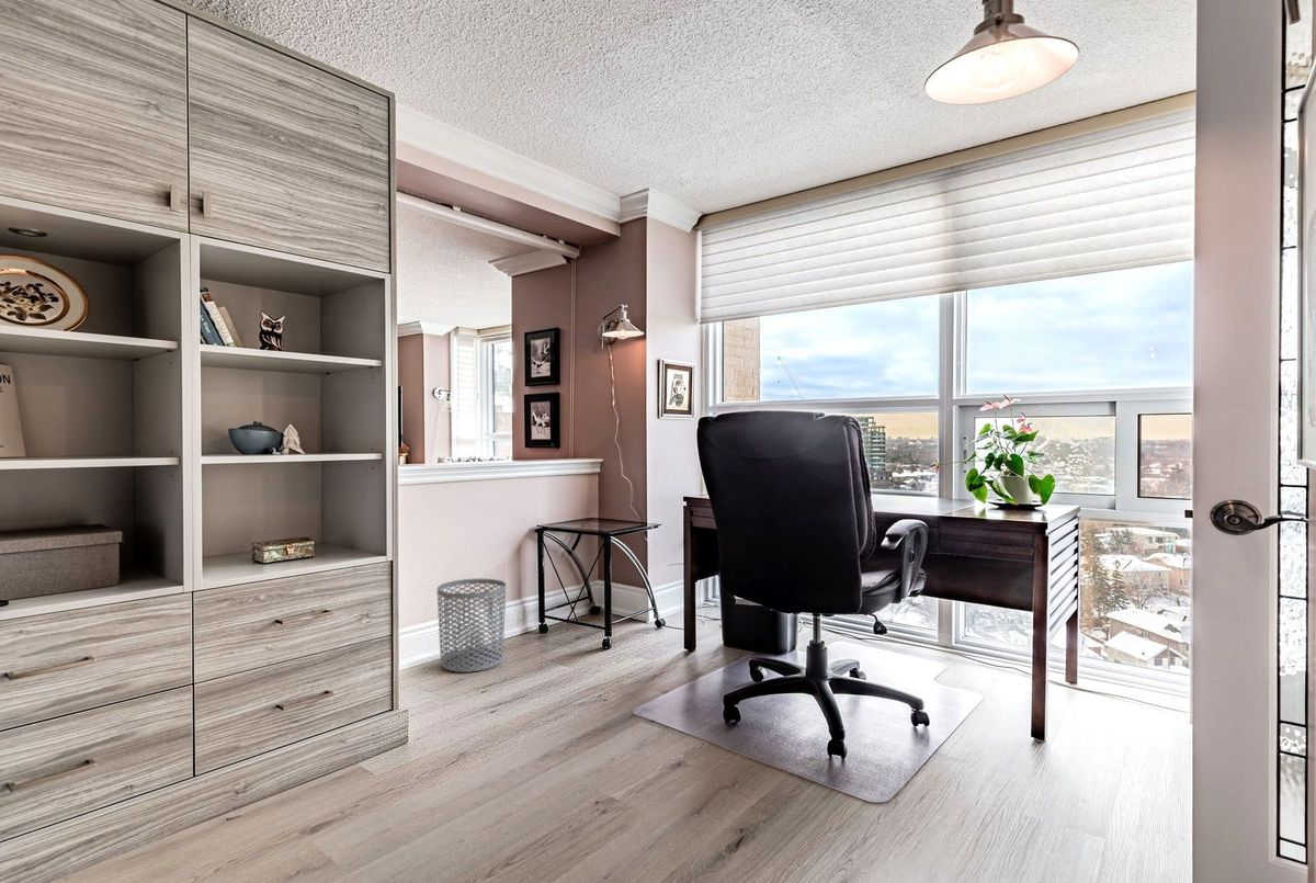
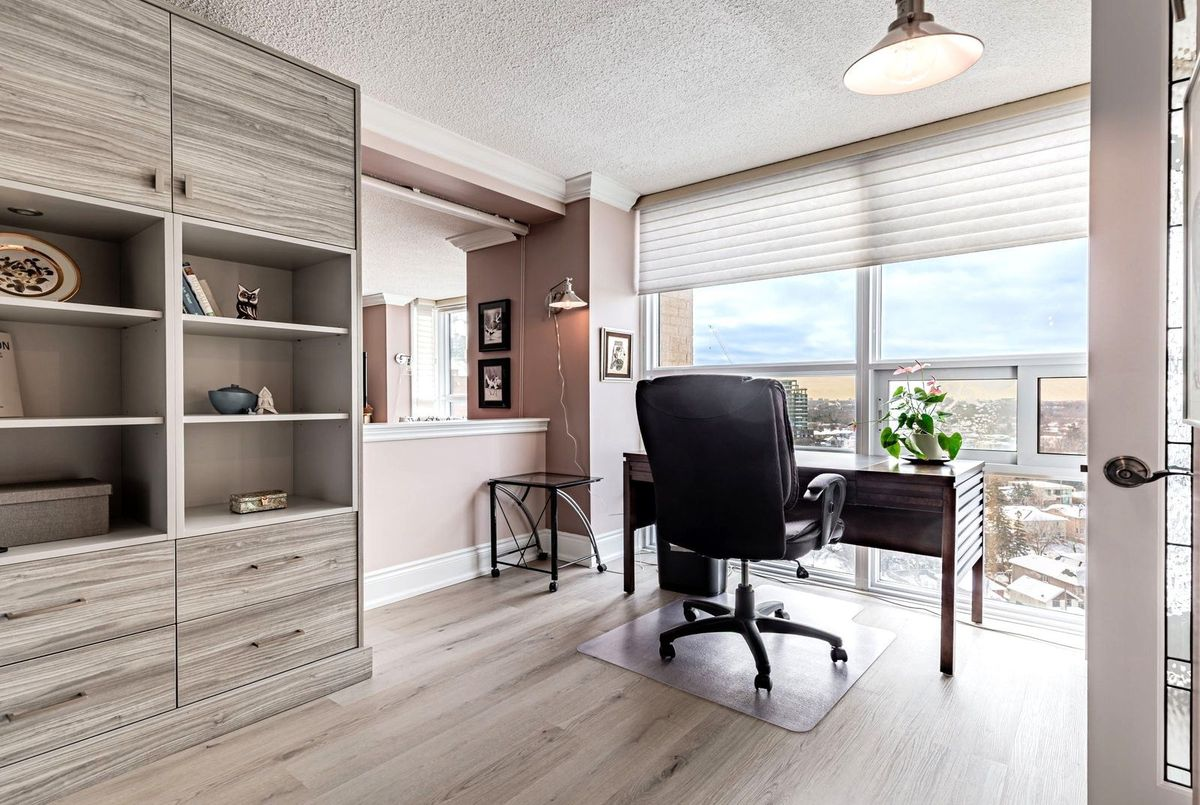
- waste bin (472, 624)
